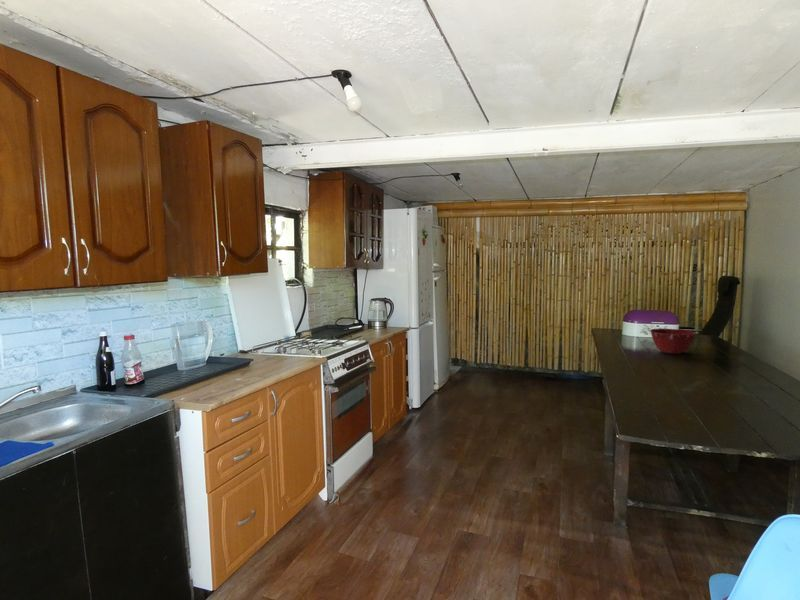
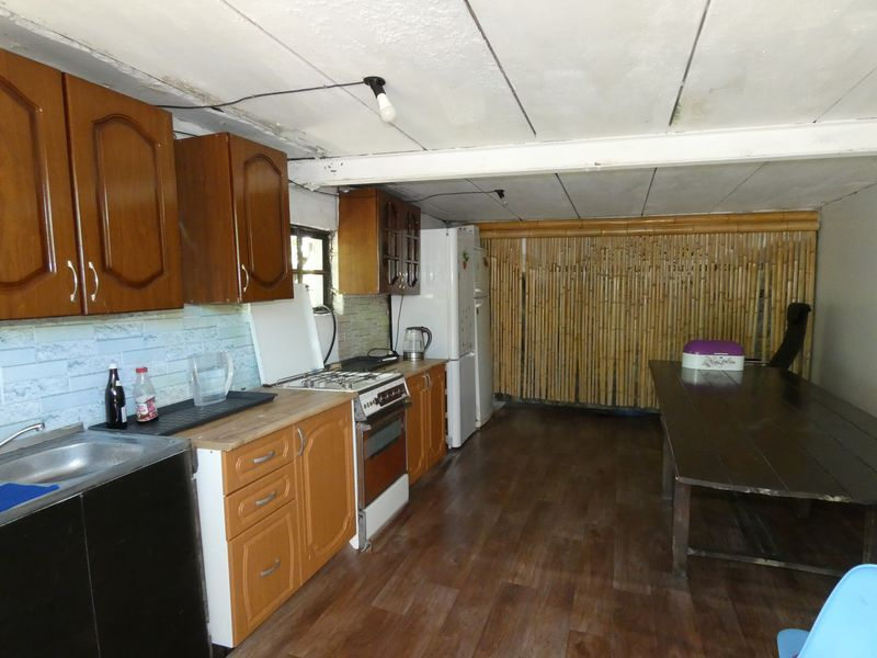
- mixing bowl (671, 341)
